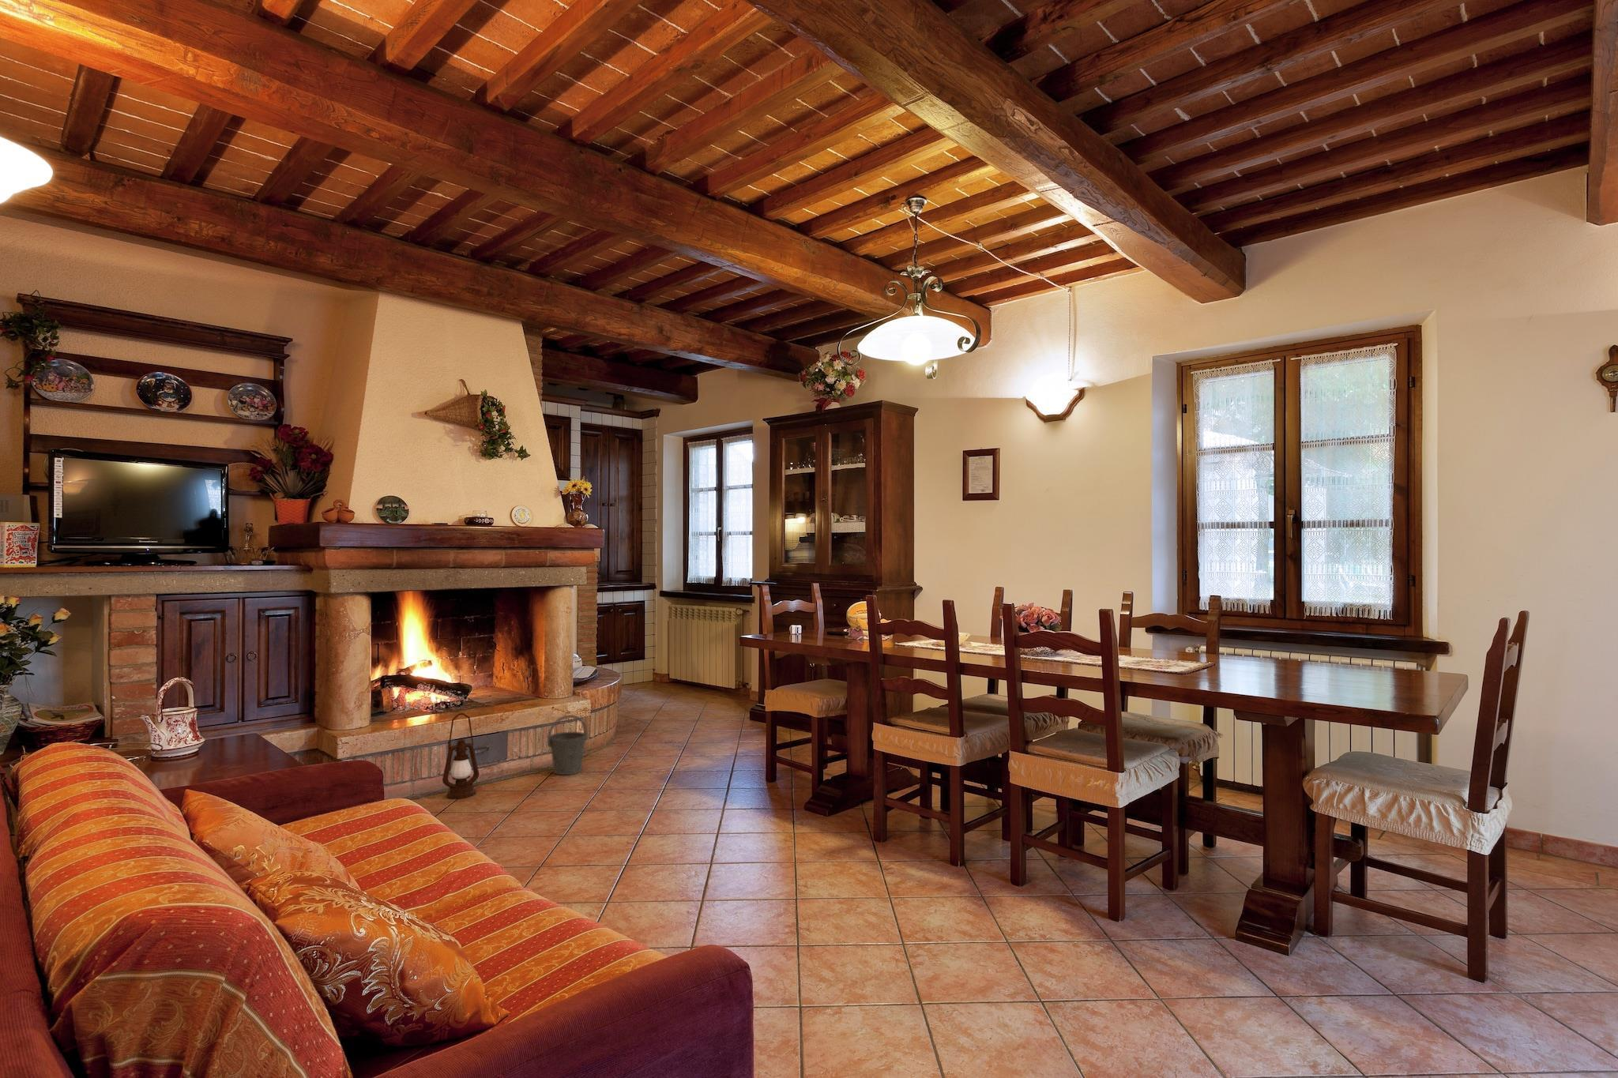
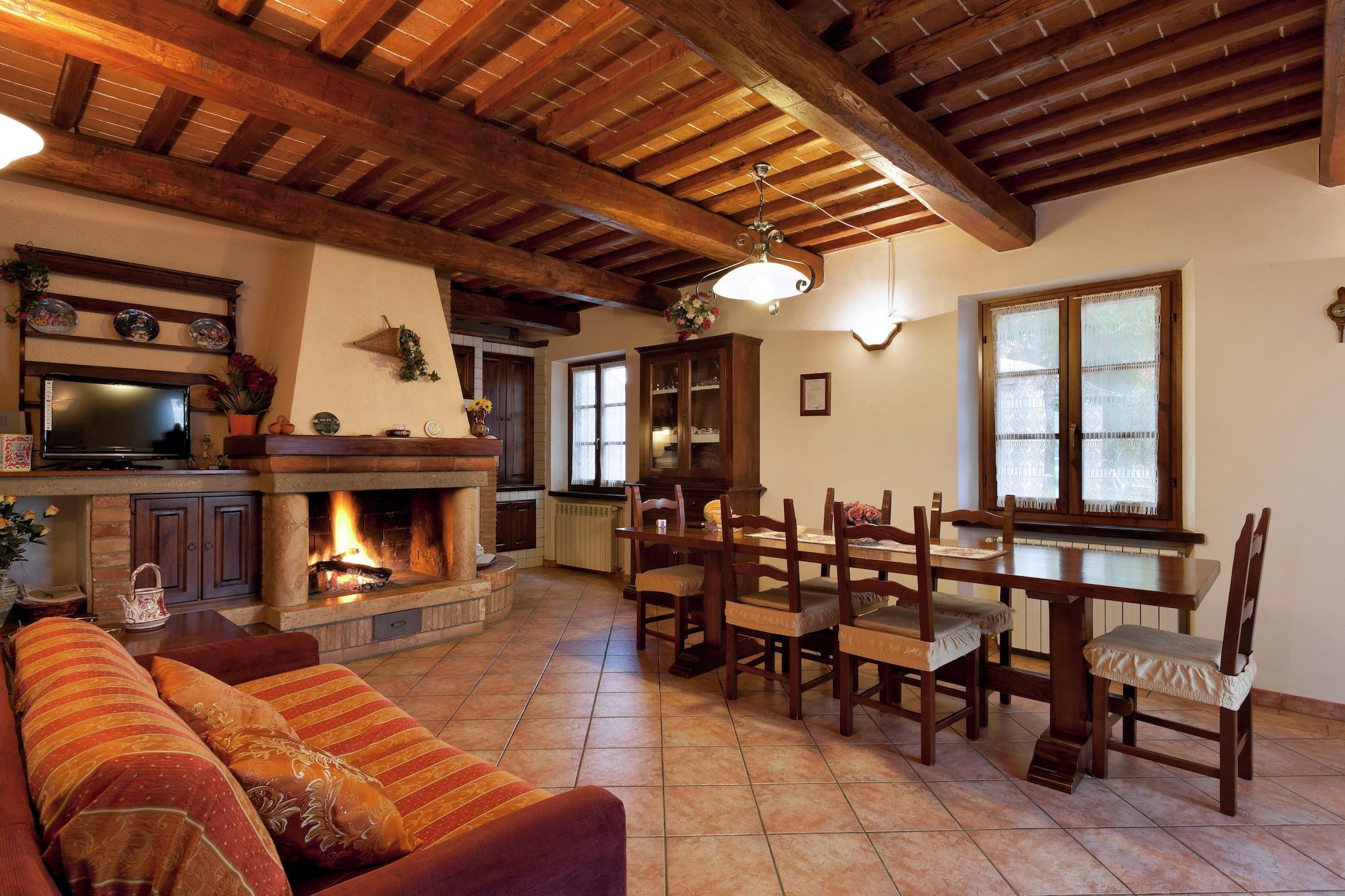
- lantern (461, 754)
- bucket (568, 744)
